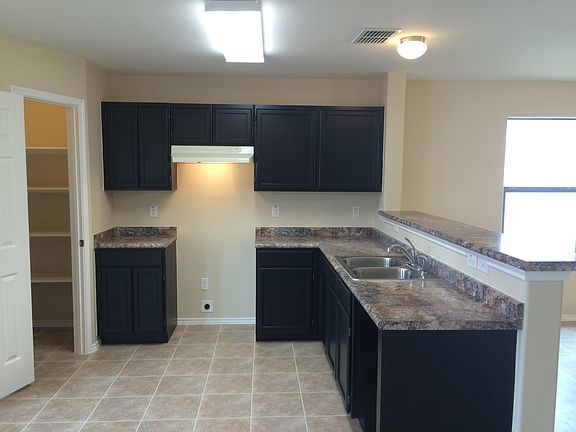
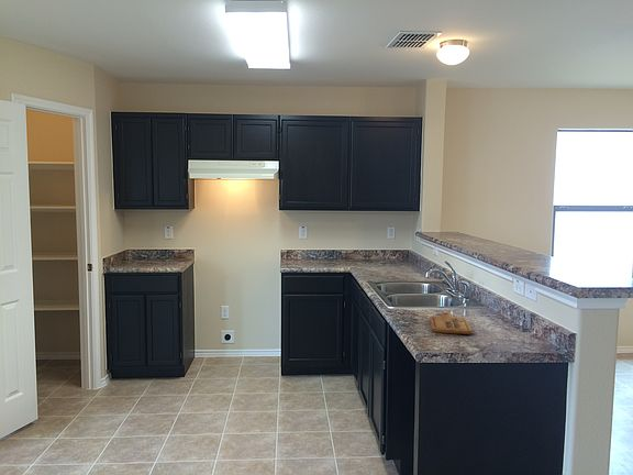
+ cutting board (448, 322)
